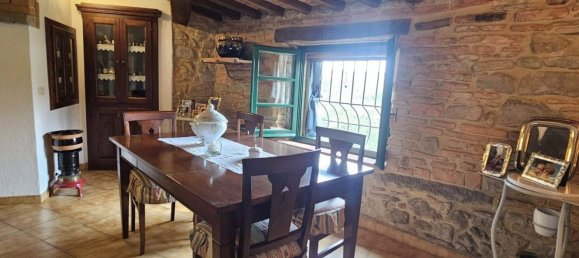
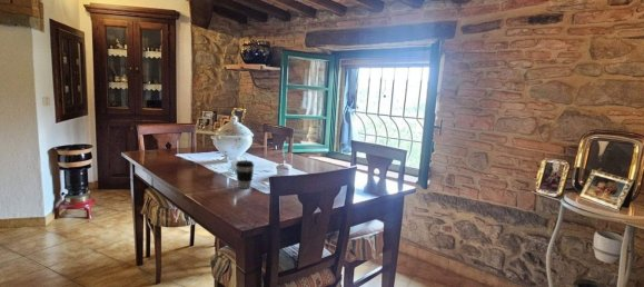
+ coffee cup (244, 174)
